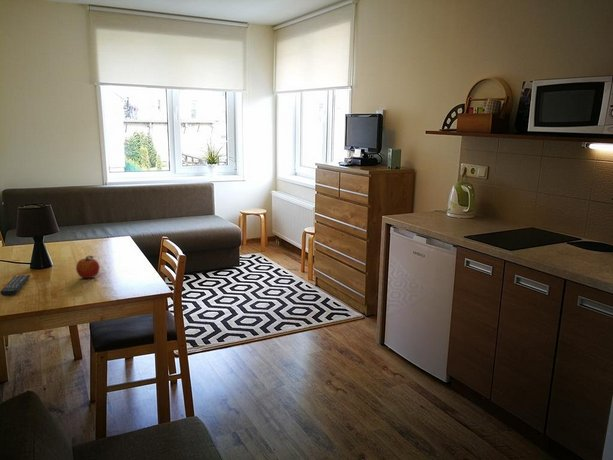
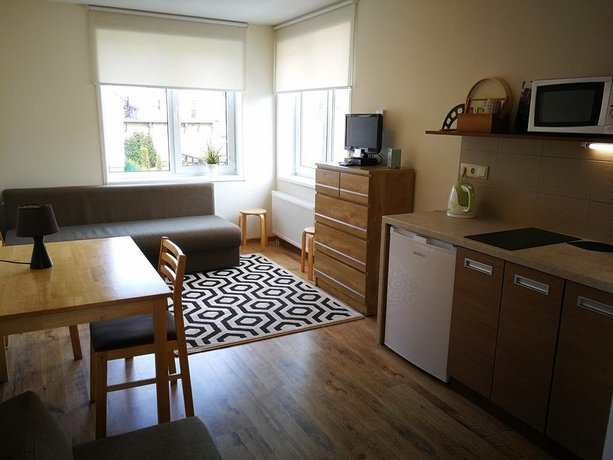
- remote control (16, 284)
- fruit (87, 266)
